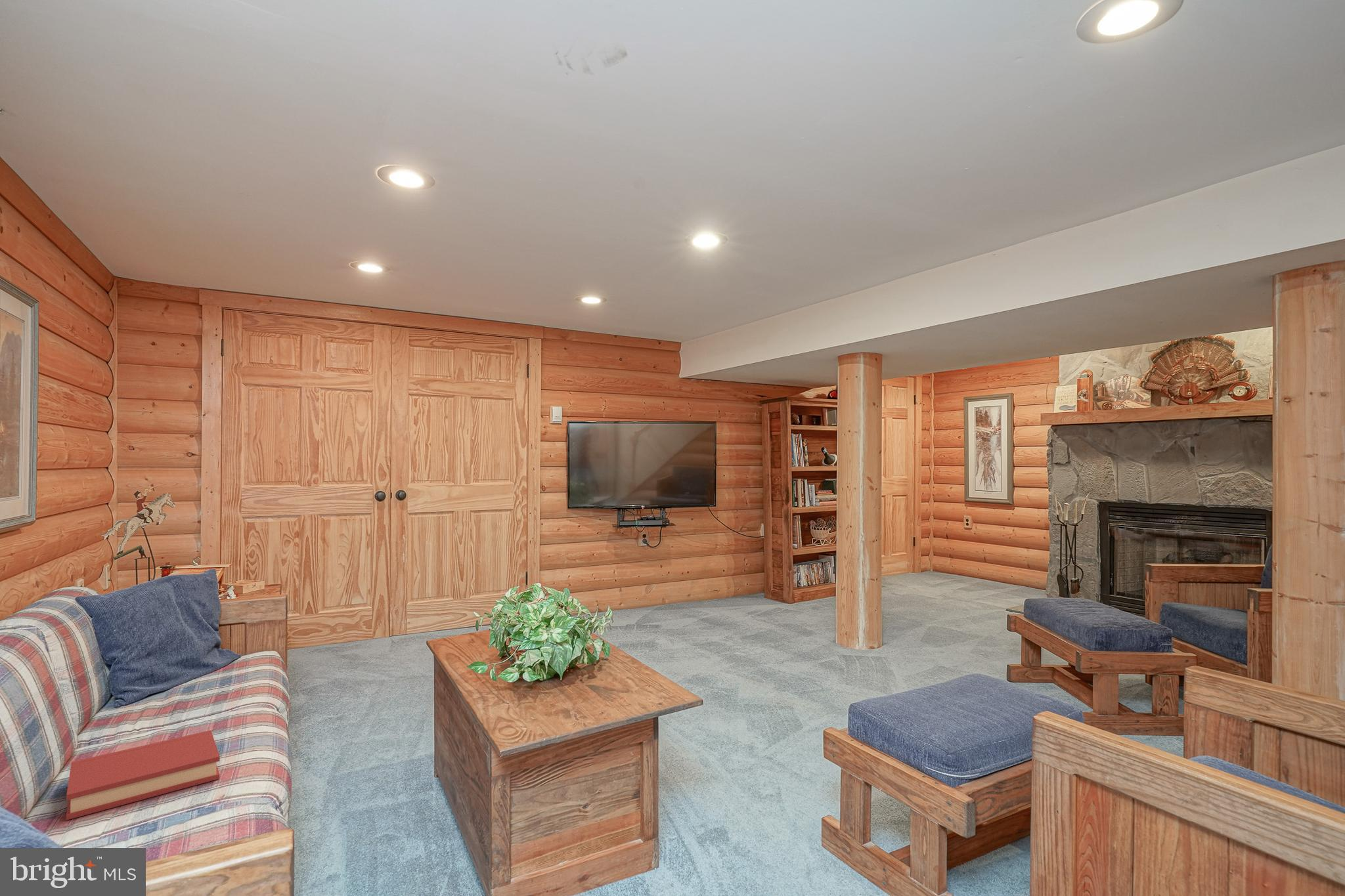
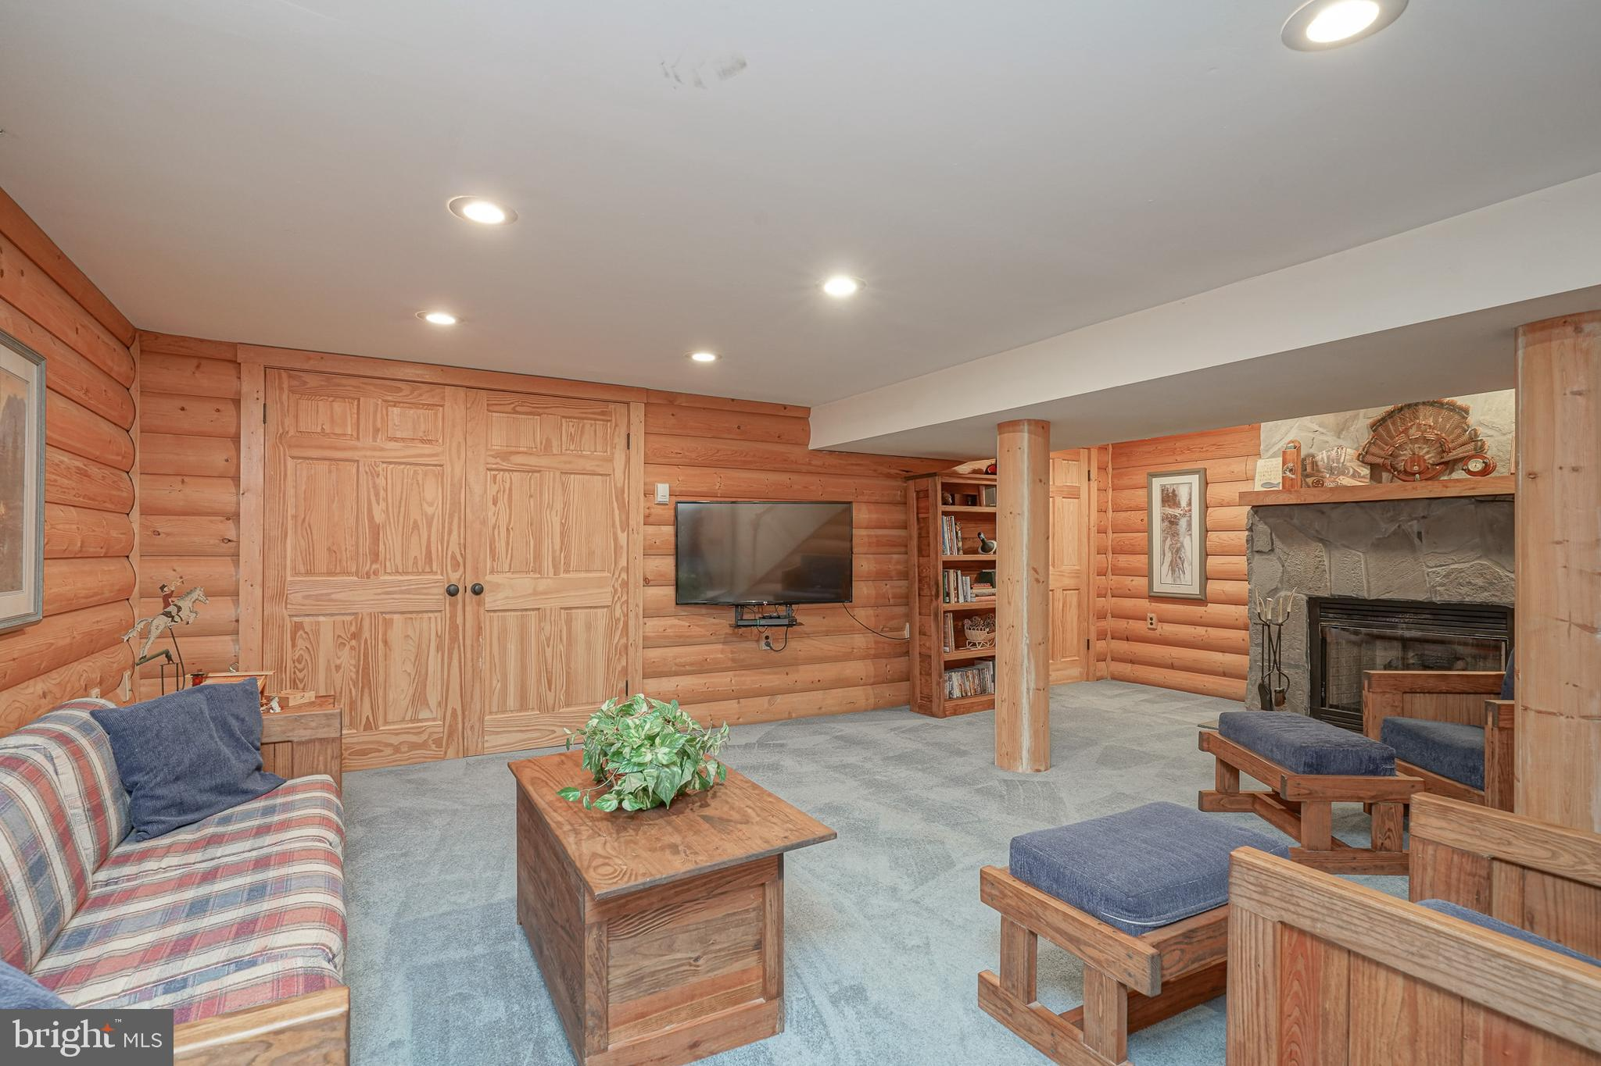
- hardback book (146, 769)
